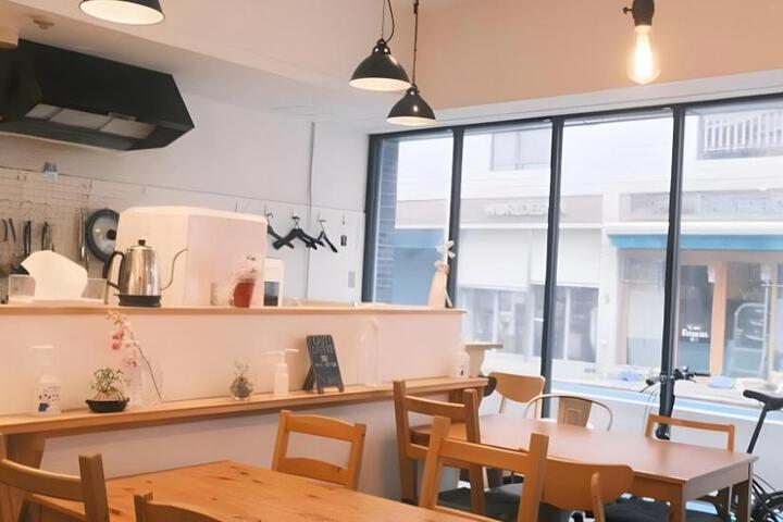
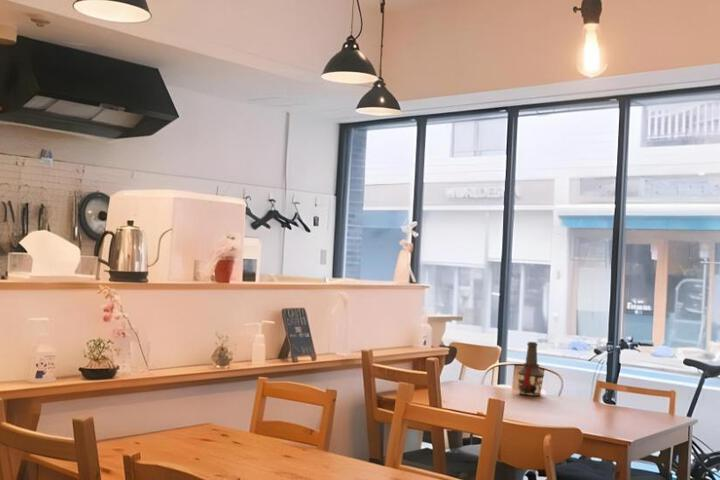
+ bottle (530, 368)
